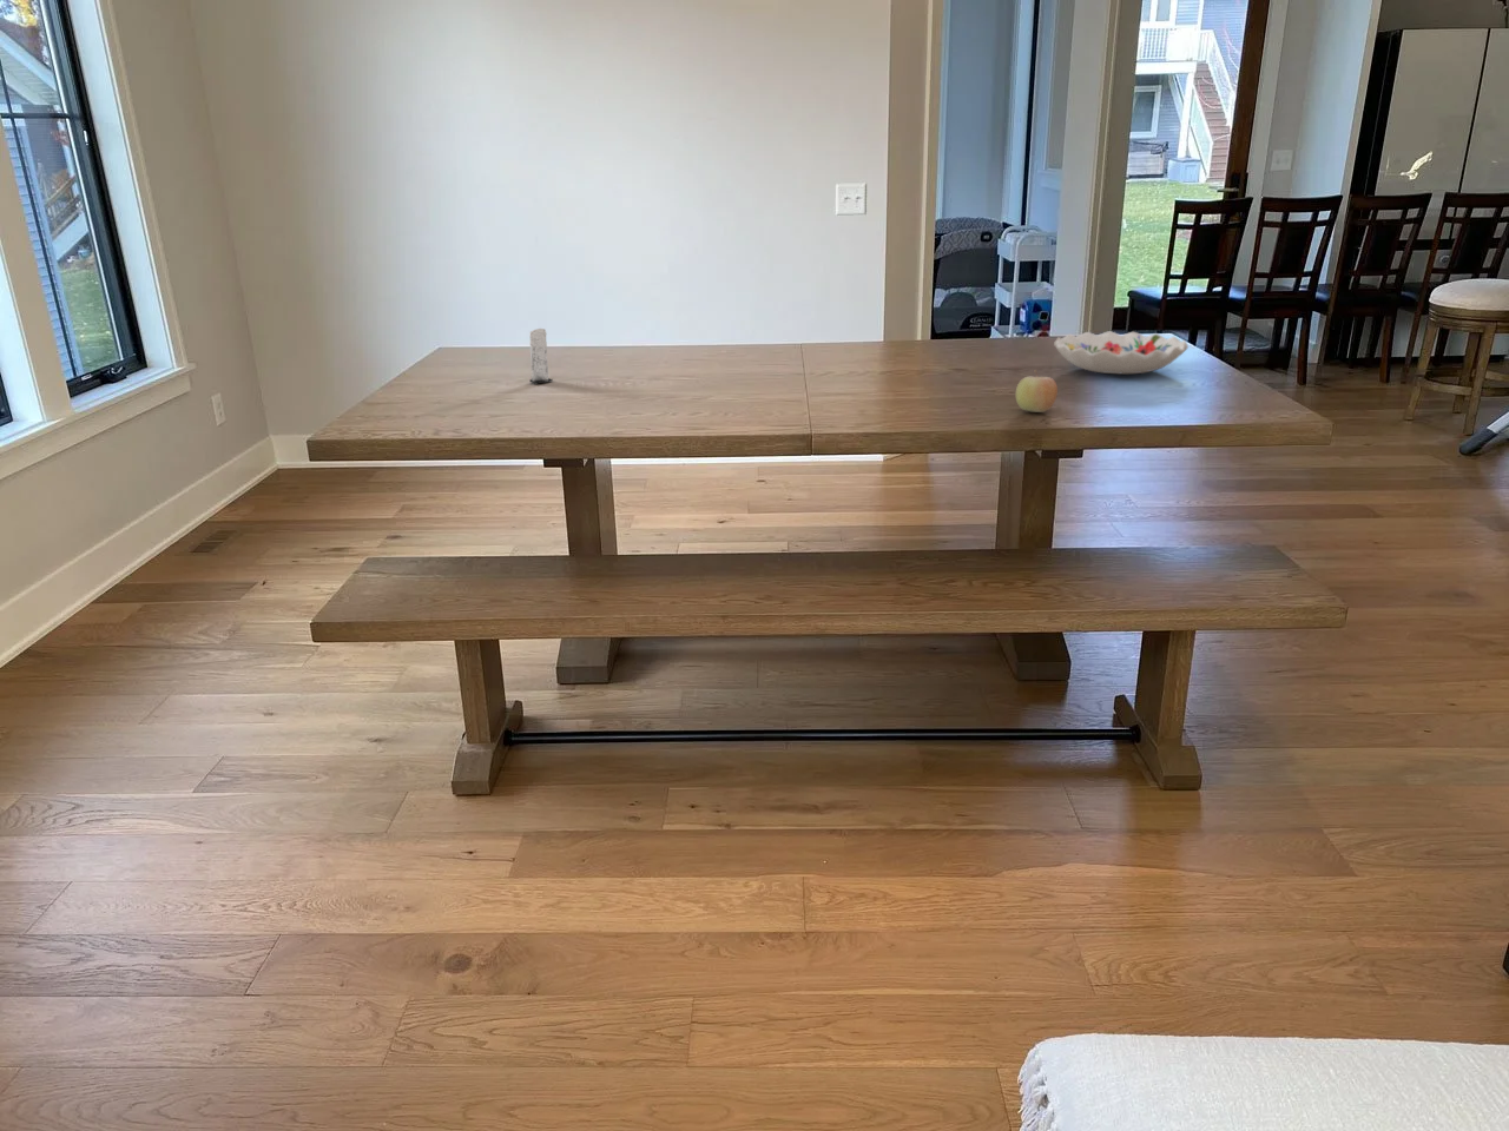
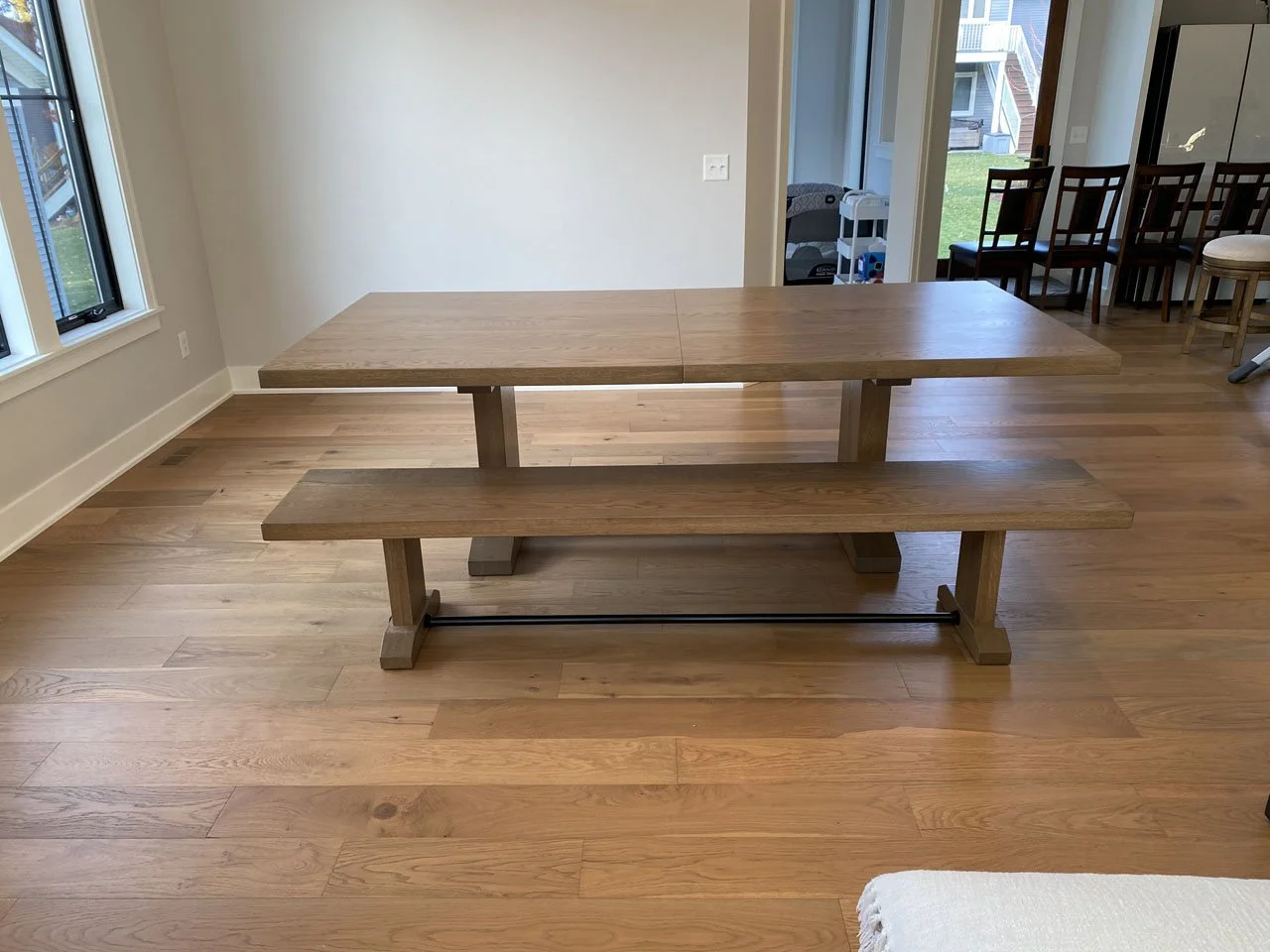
- decorative bowl (1118, 354)
- fruit (1036, 390)
- candle (537, 354)
